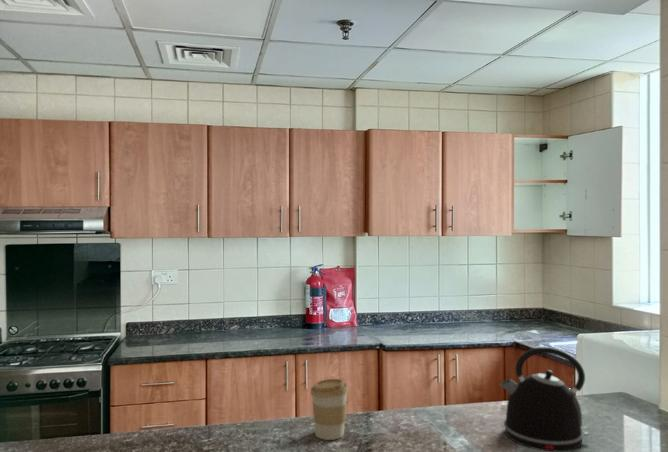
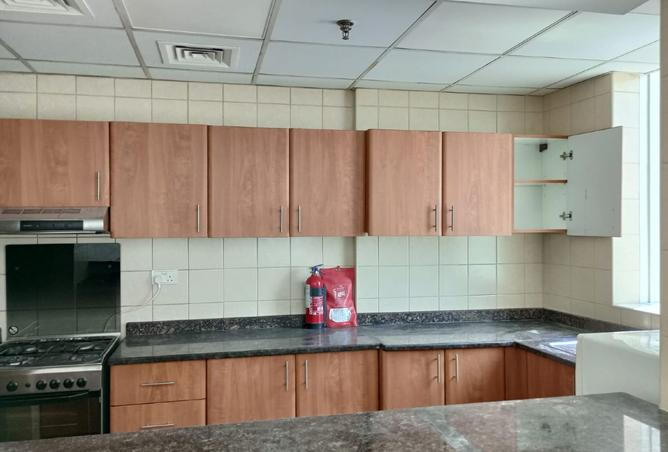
- coffee cup (329, 407)
- kettle (543, 391)
